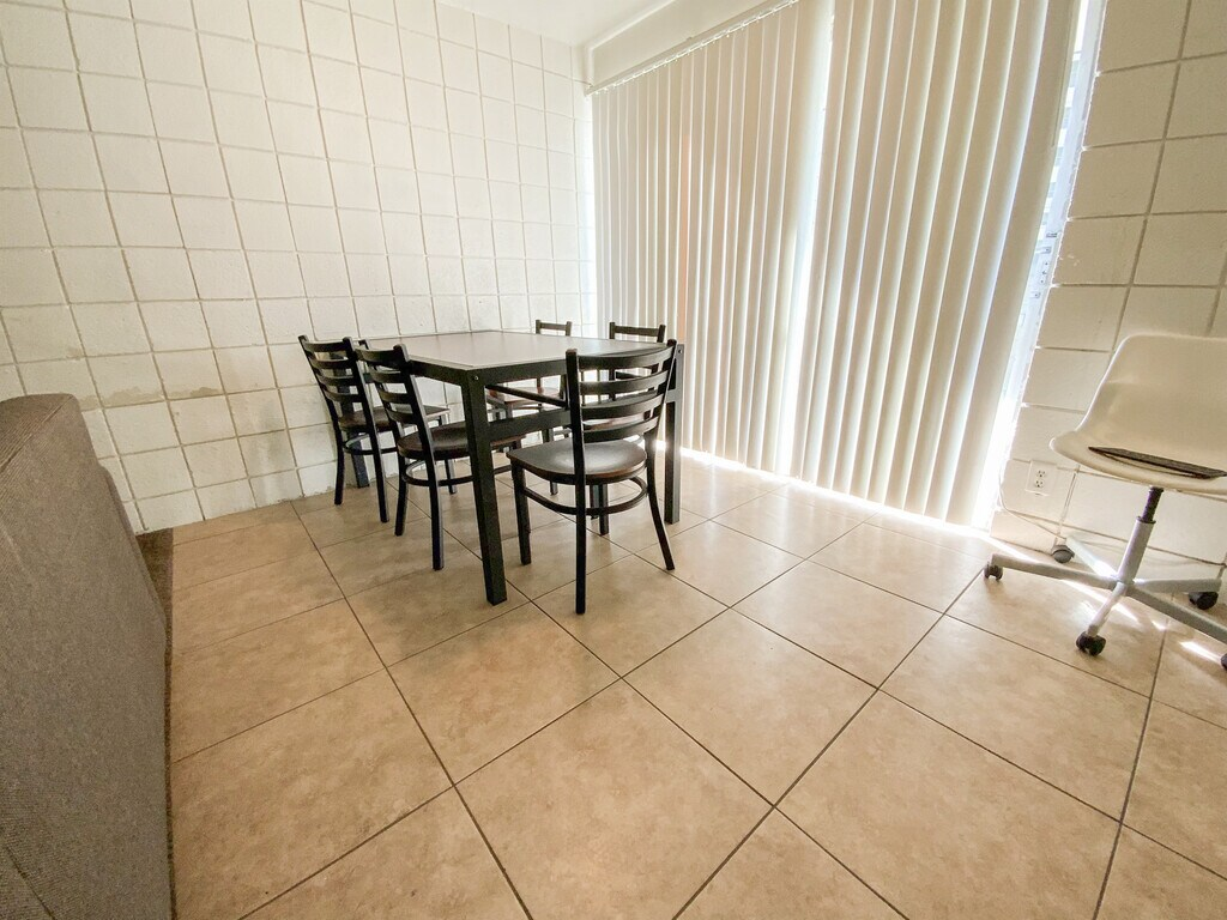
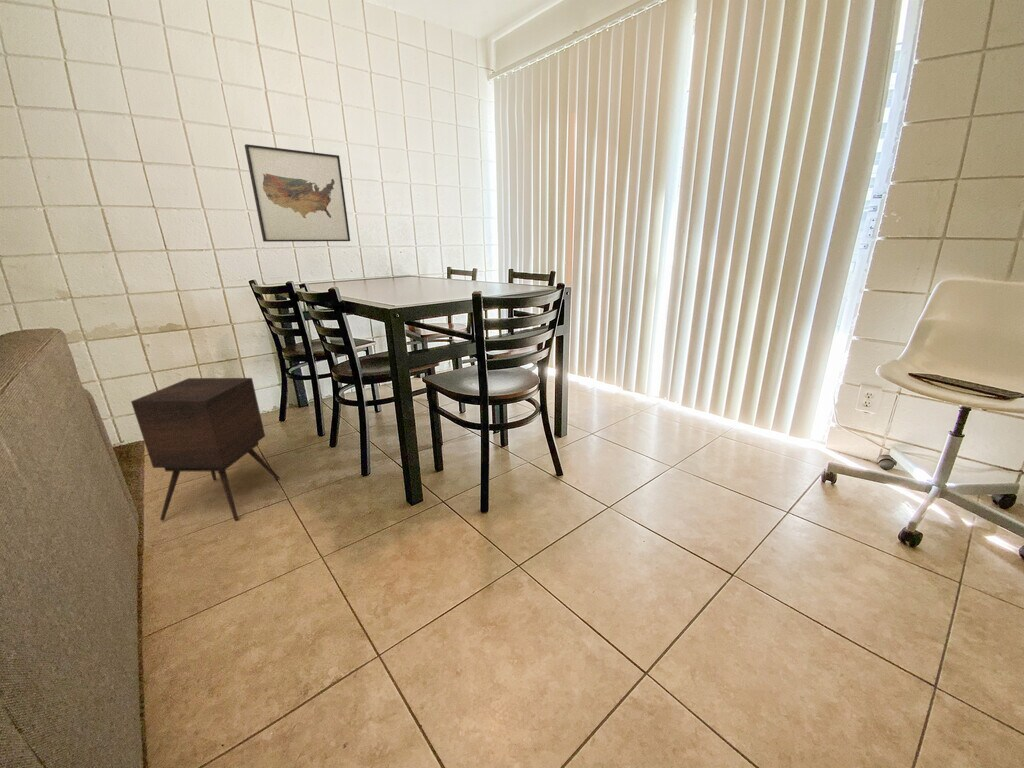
+ wall art (302, 197)
+ side table (210, 445)
